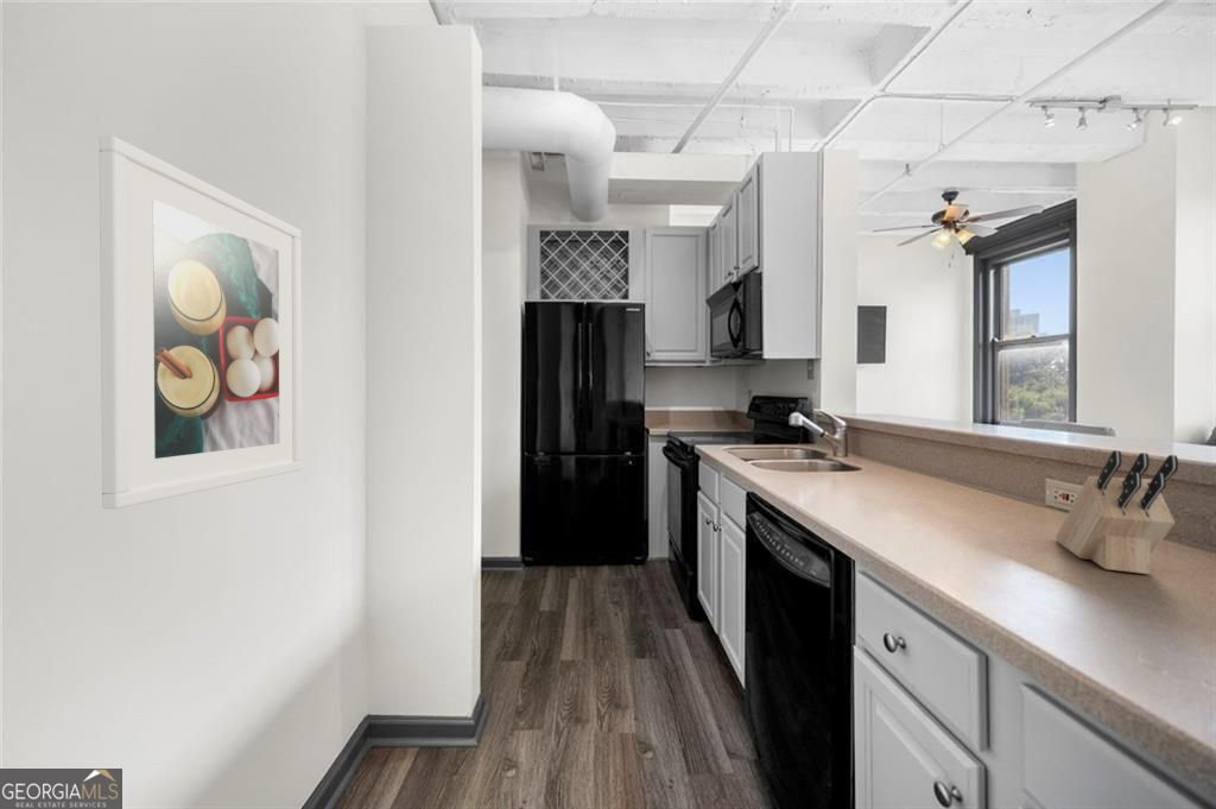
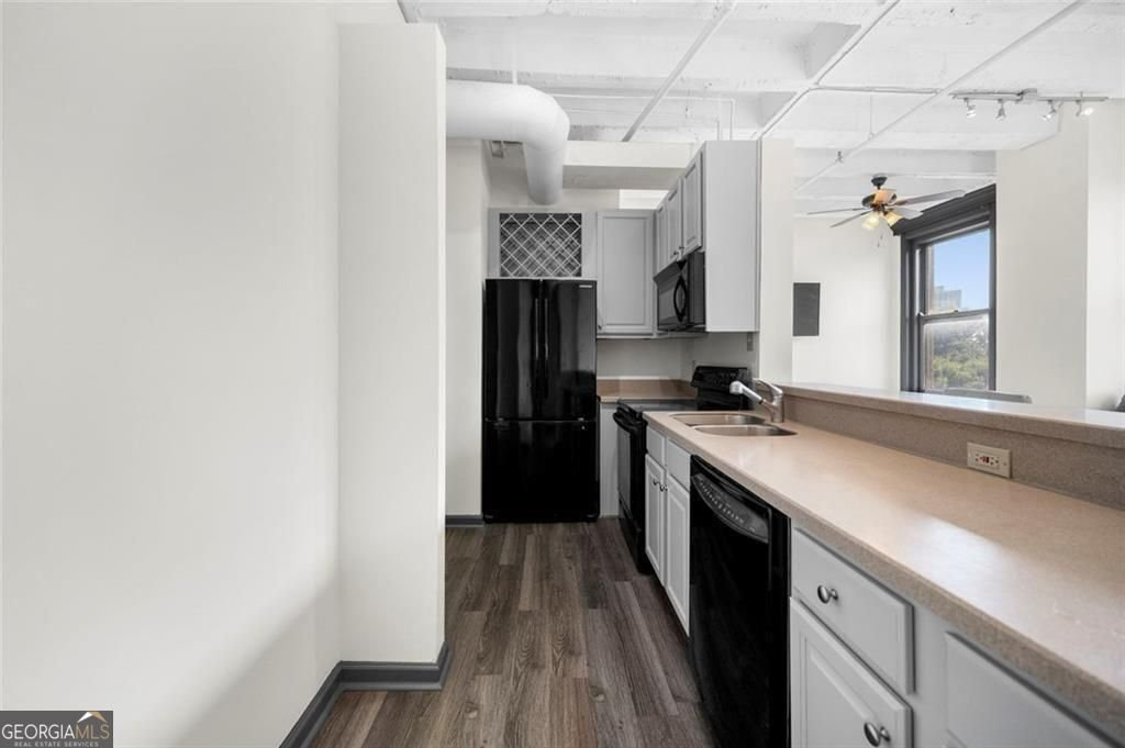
- knife block (1113, 504)
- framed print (222, 339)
